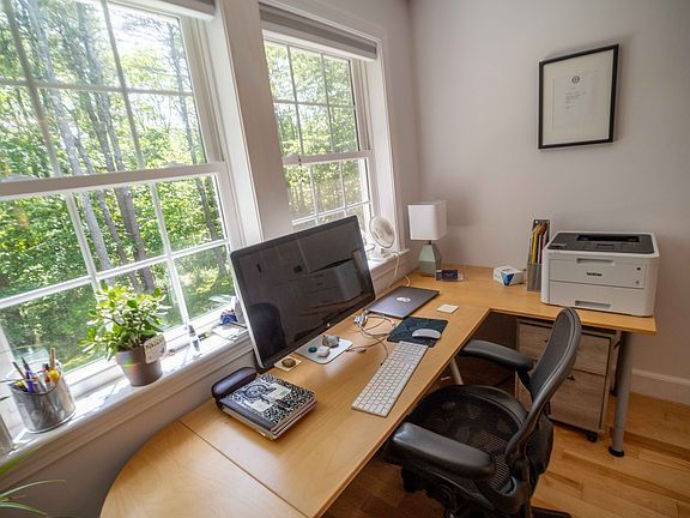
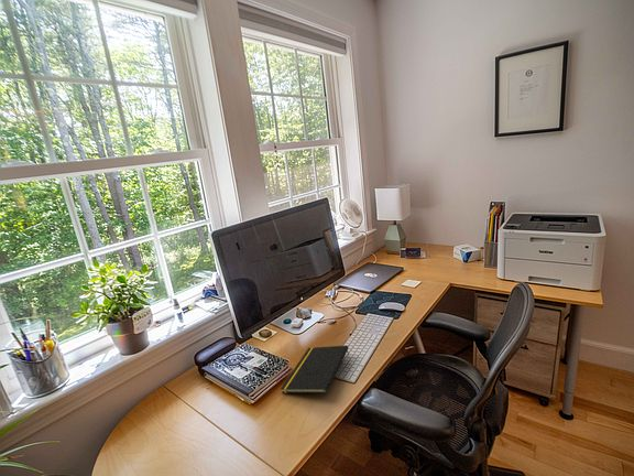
+ notepad (316, 367)
